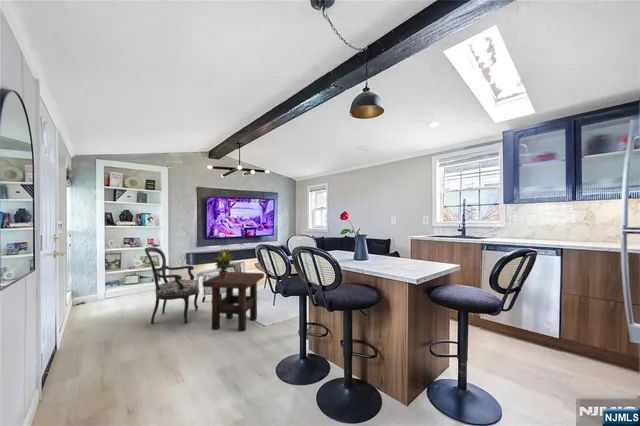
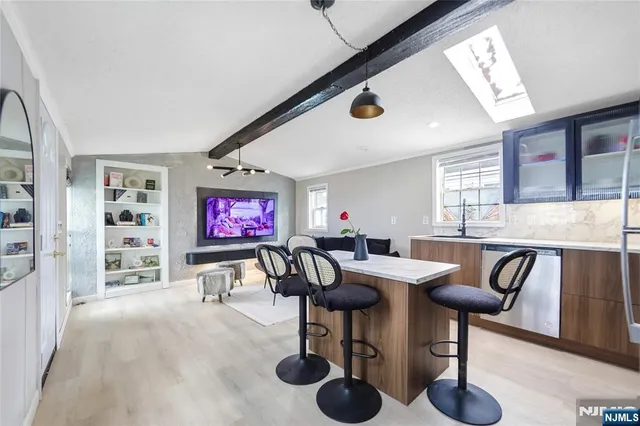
- side table (235, 300)
- potted plant (223, 263)
- armchair (172, 282)
